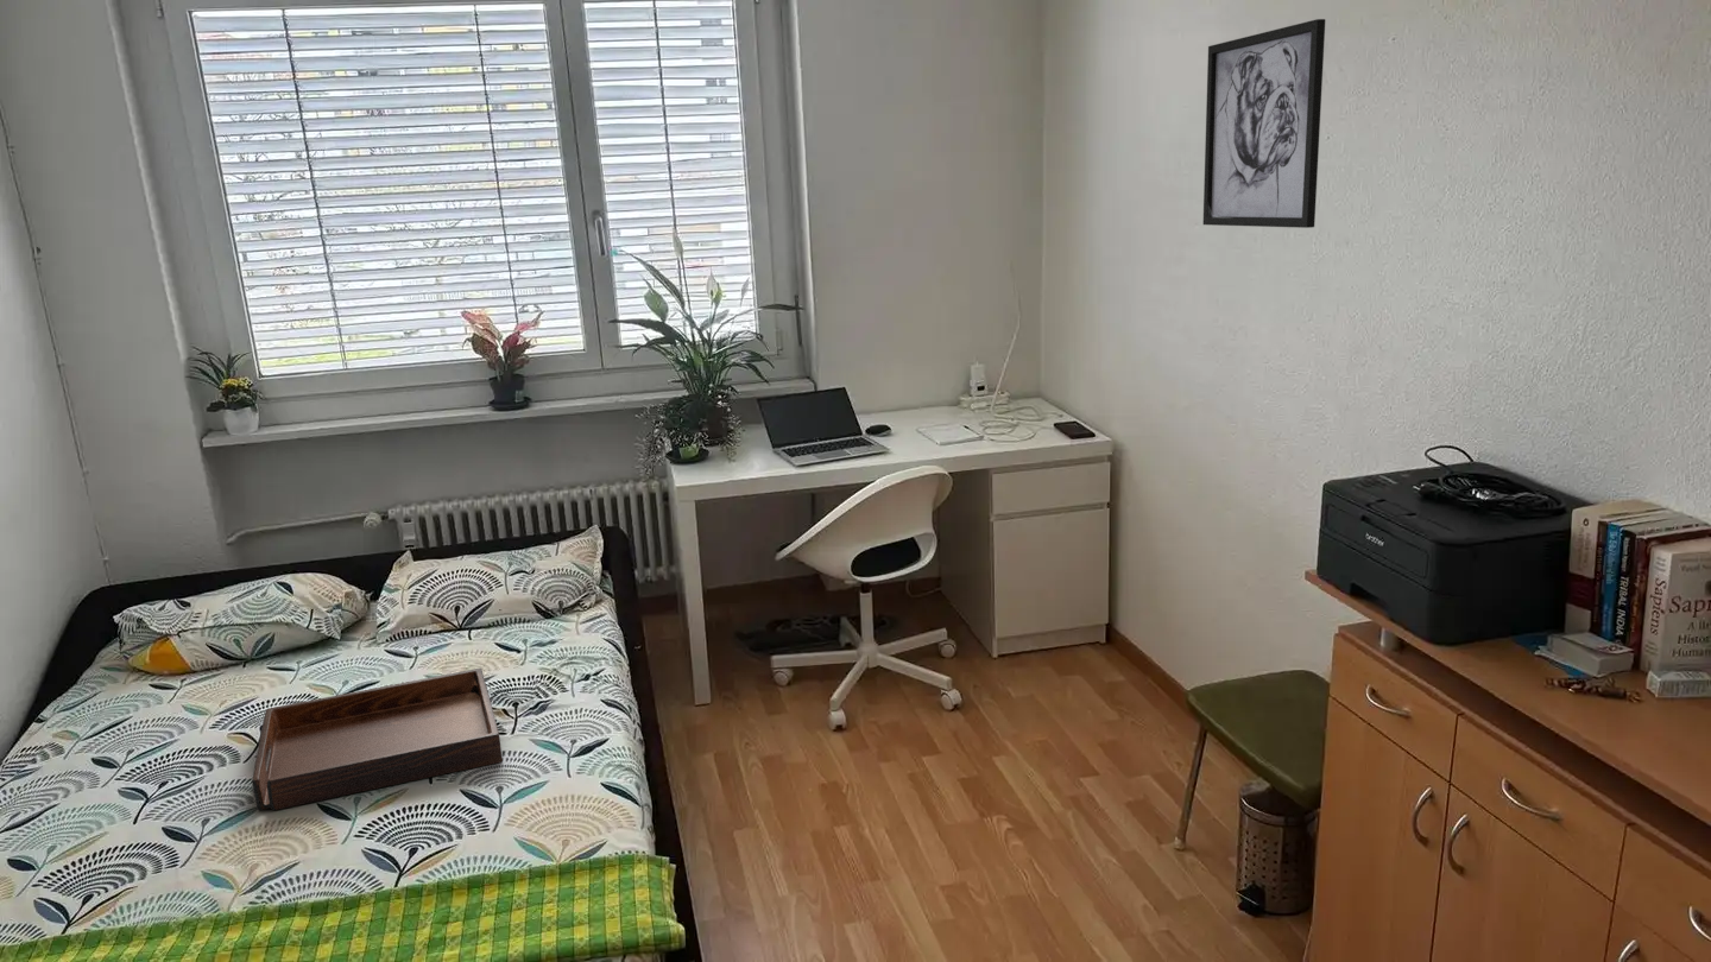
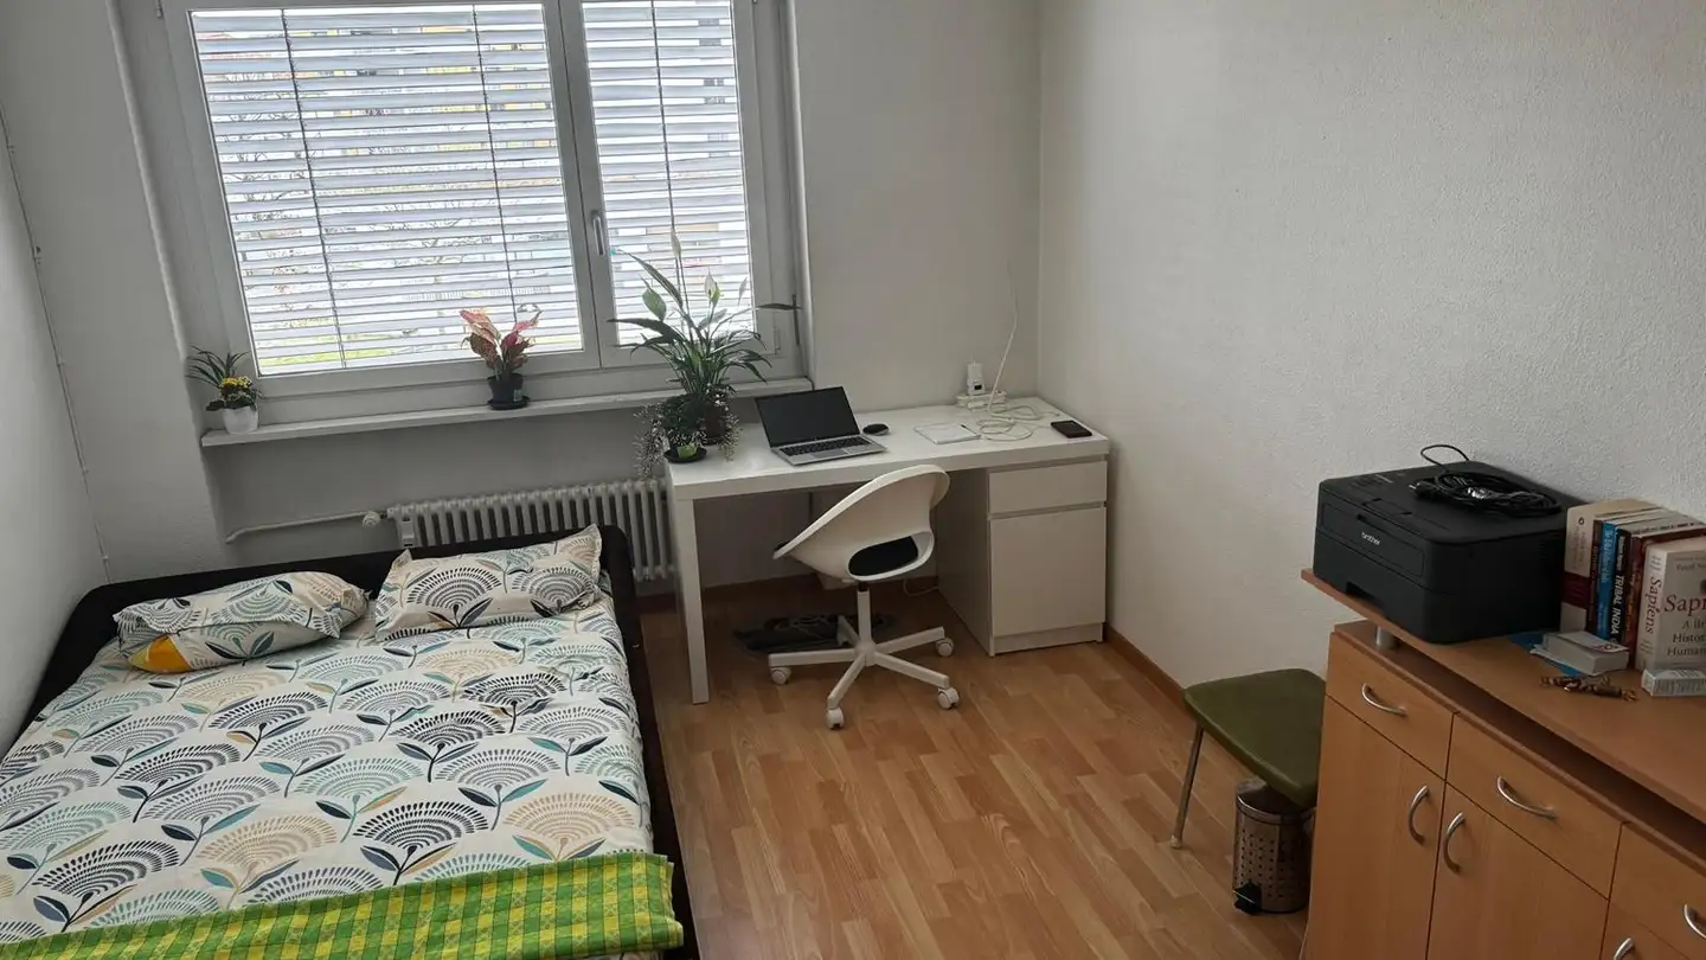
- wall art (1258, 131)
- serving tray (380, 733)
